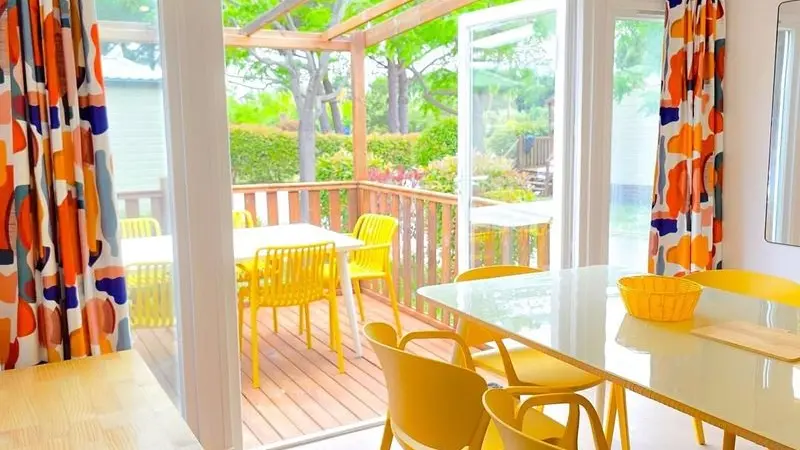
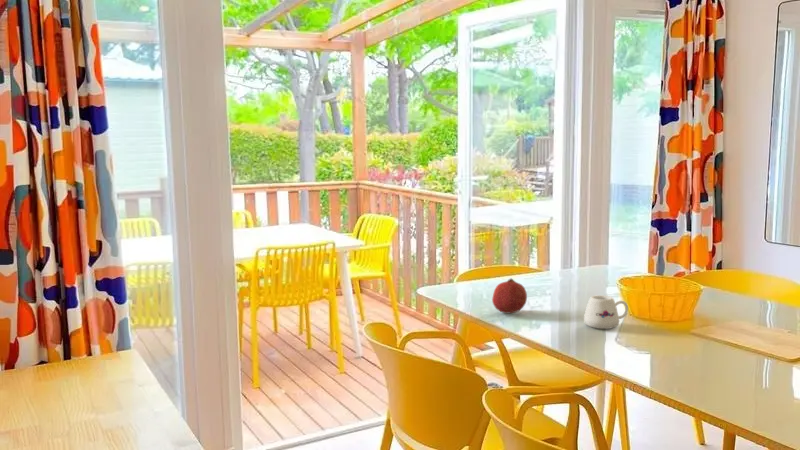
+ fruit (509, 295)
+ mug (606, 311)
